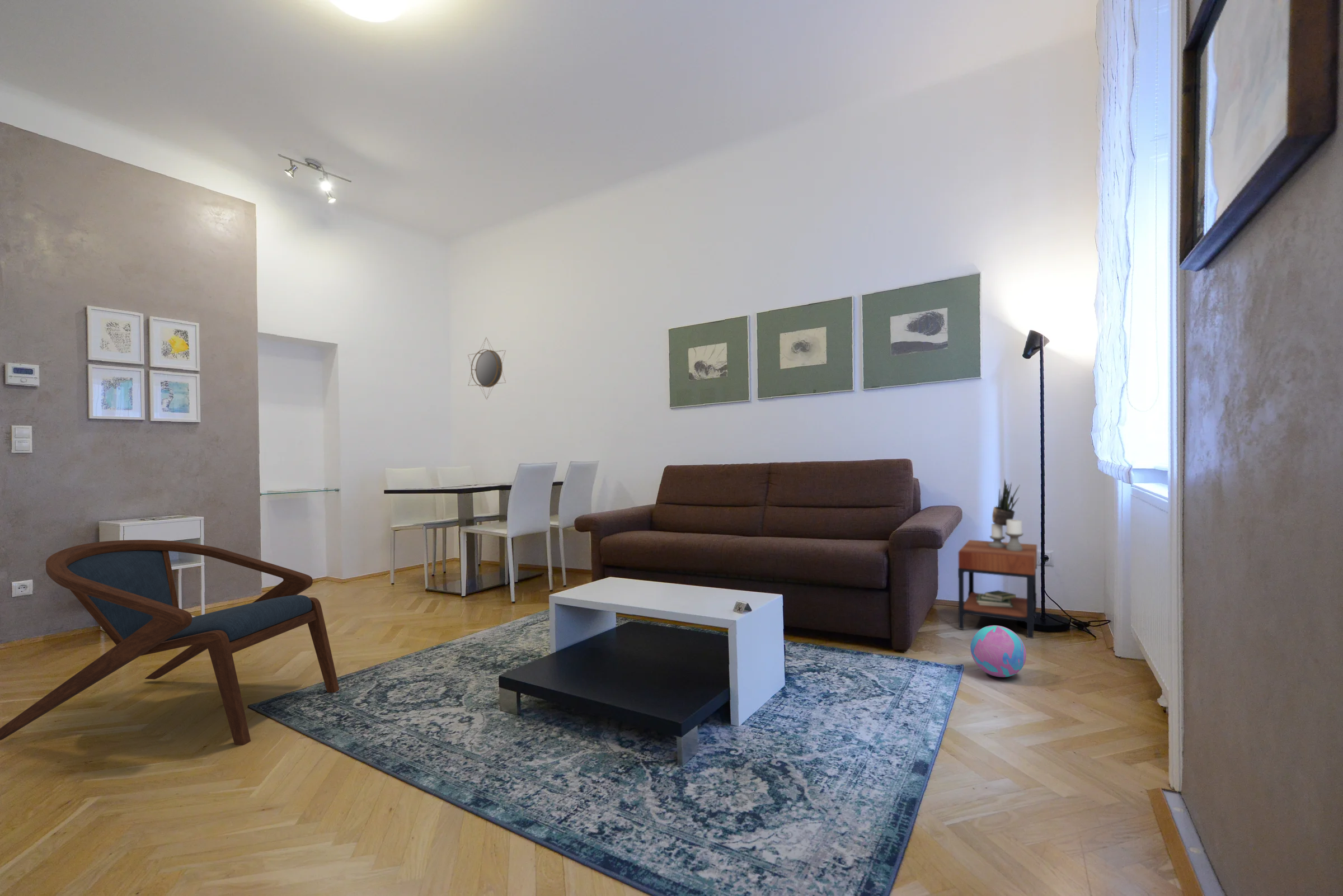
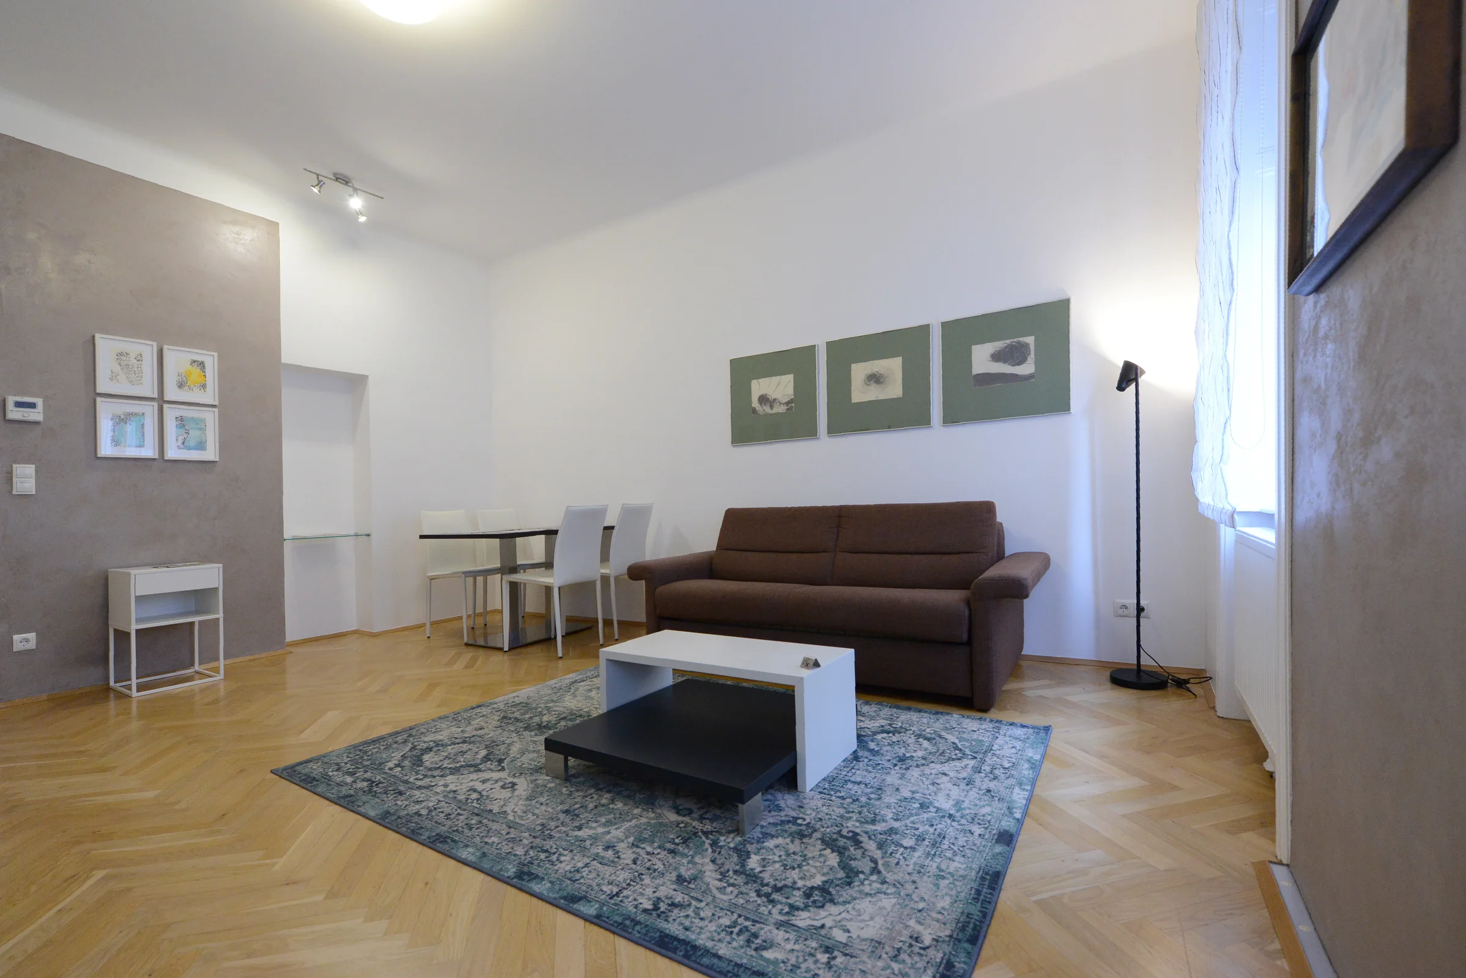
- armchair (183, 628)
- potted plant (1006, 524)
- side table (998, 570)
- home mirror (486, 368)
- decorative ball (998, 650)
